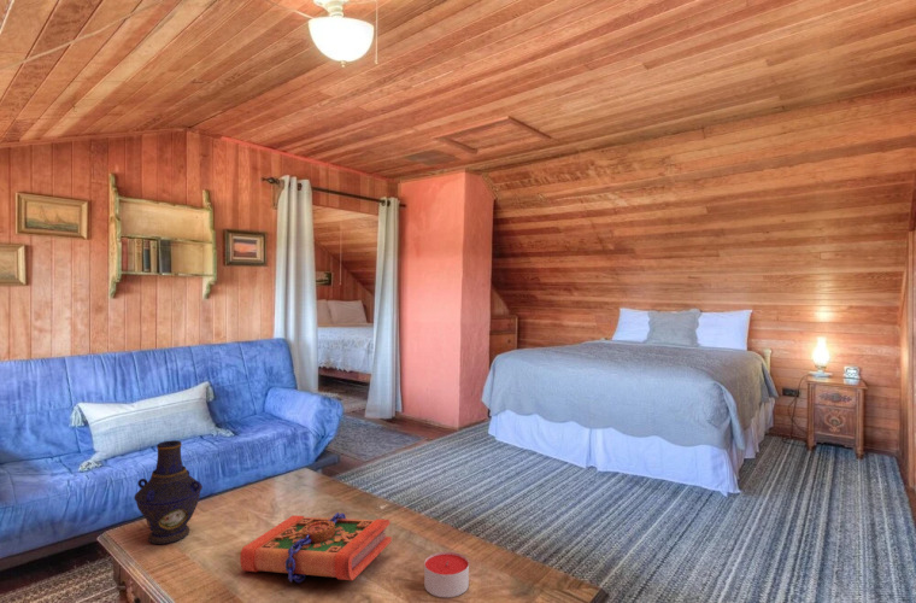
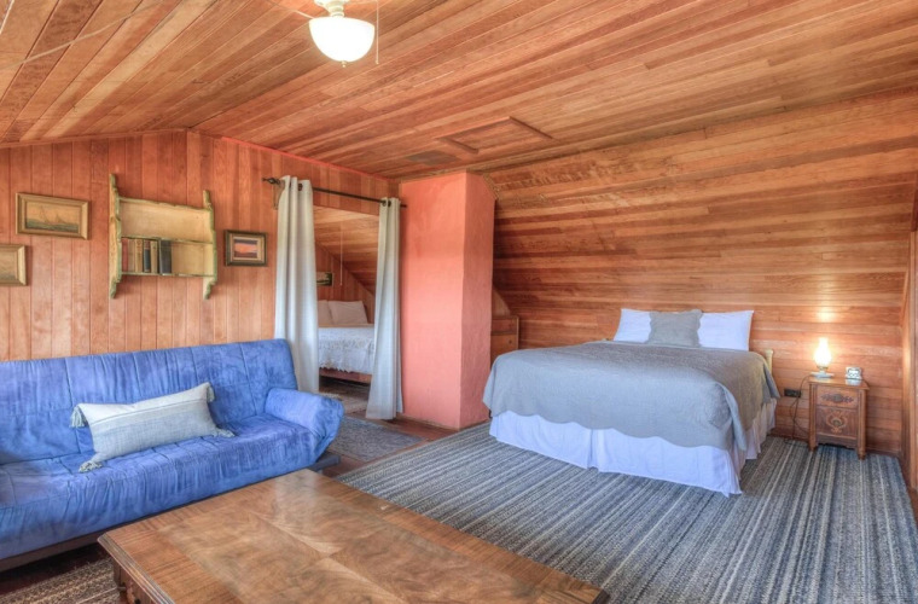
- vase (169, 490)
- book (318, 544)
- candle (446, 573)
